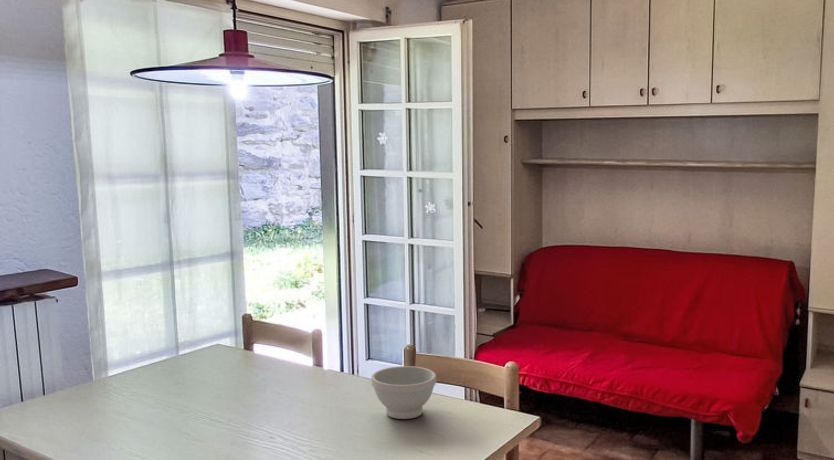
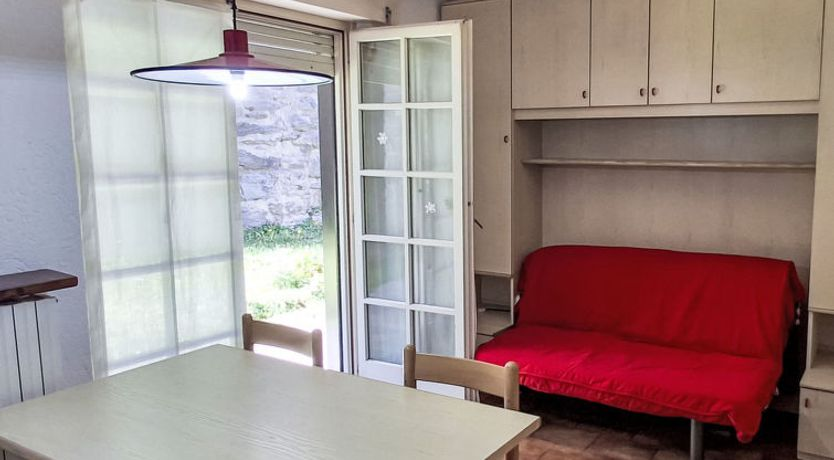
- bowl (404, 394)
